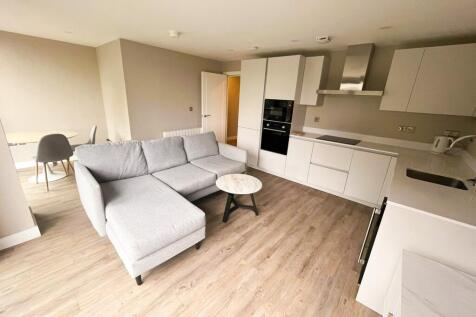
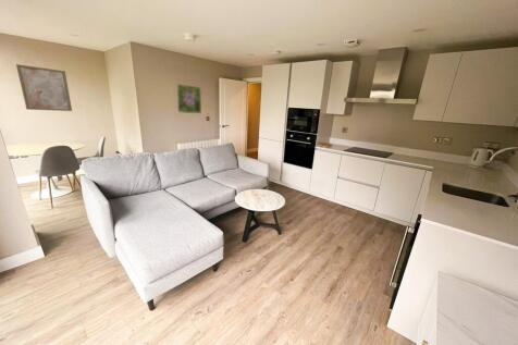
+ wall art (46, 89)
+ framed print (189, 99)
